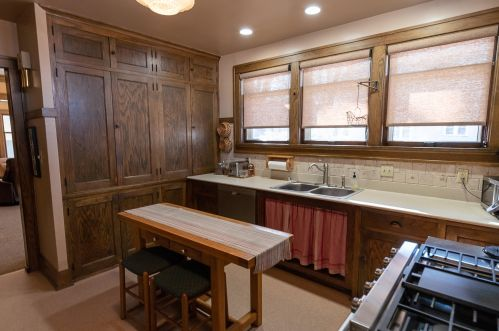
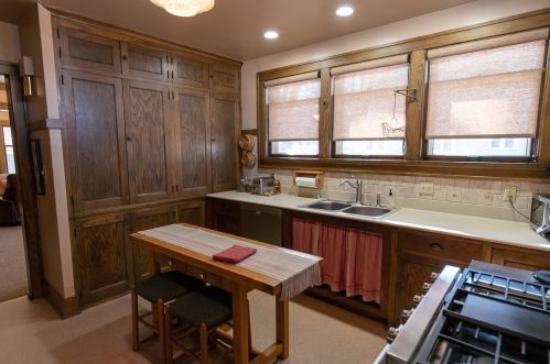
+ dish towel (235, 253)
